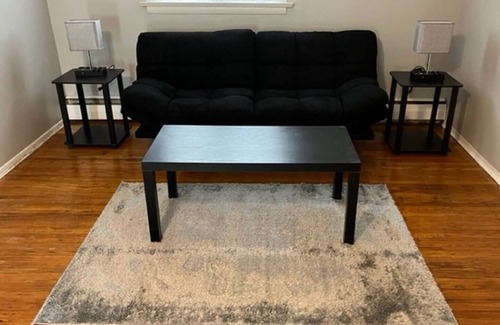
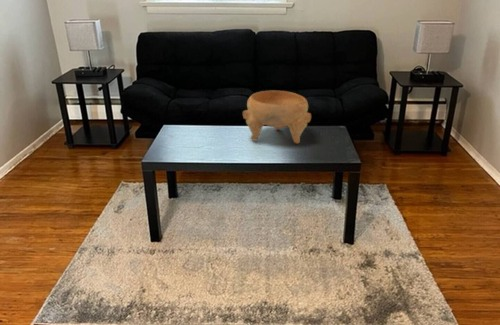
+ decorative bowl (277, 118)
